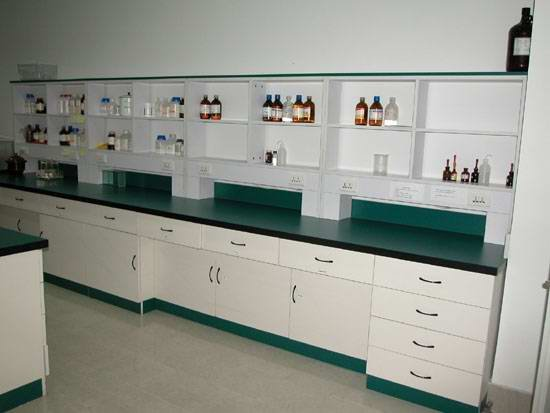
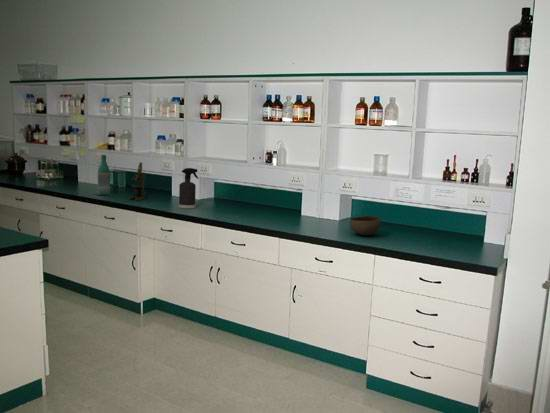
+ microscope (138, 180)
+ bottle (104, 174)
+ bowl (365, 225)
+ spray bottle (188, 187)
